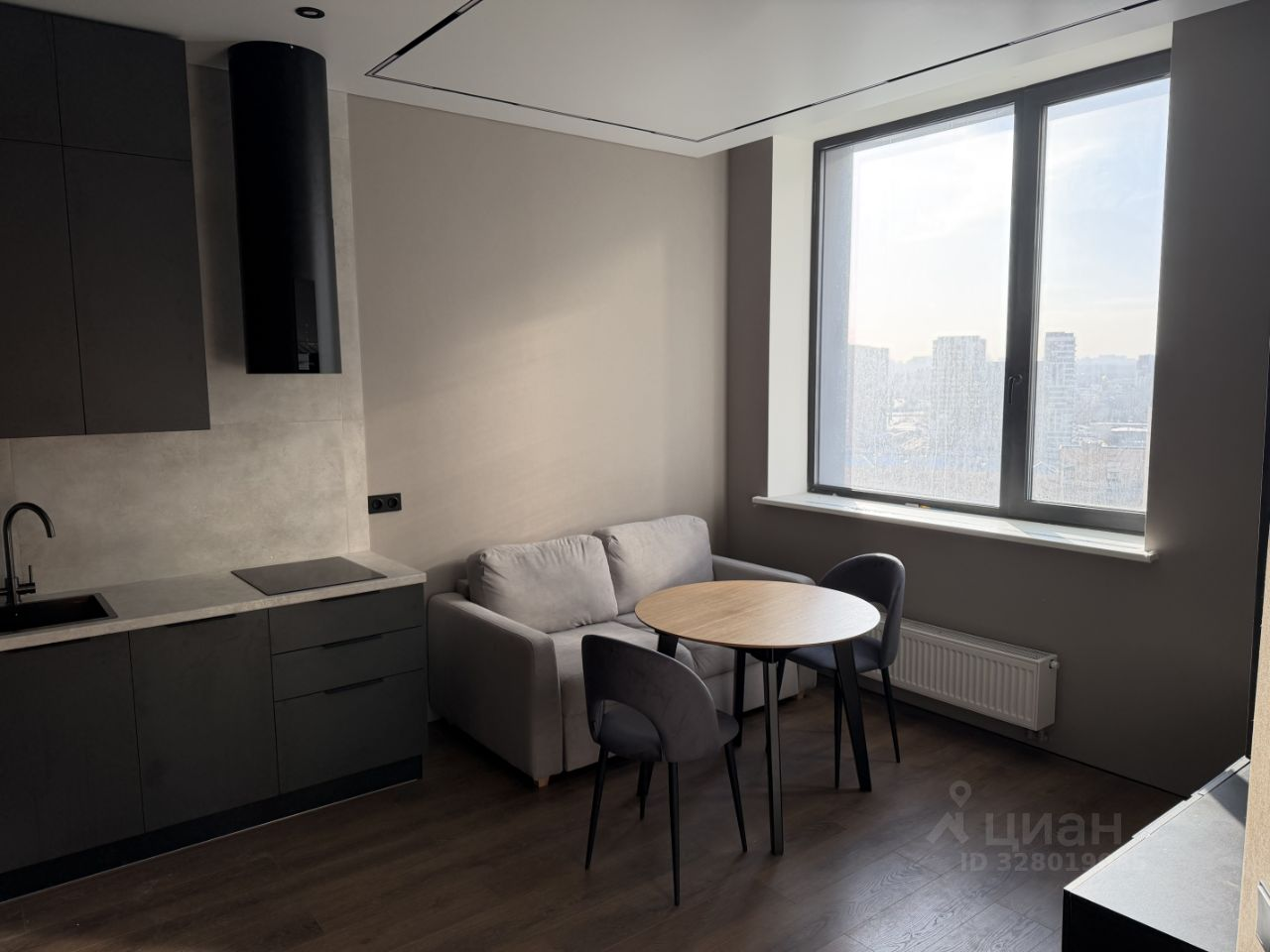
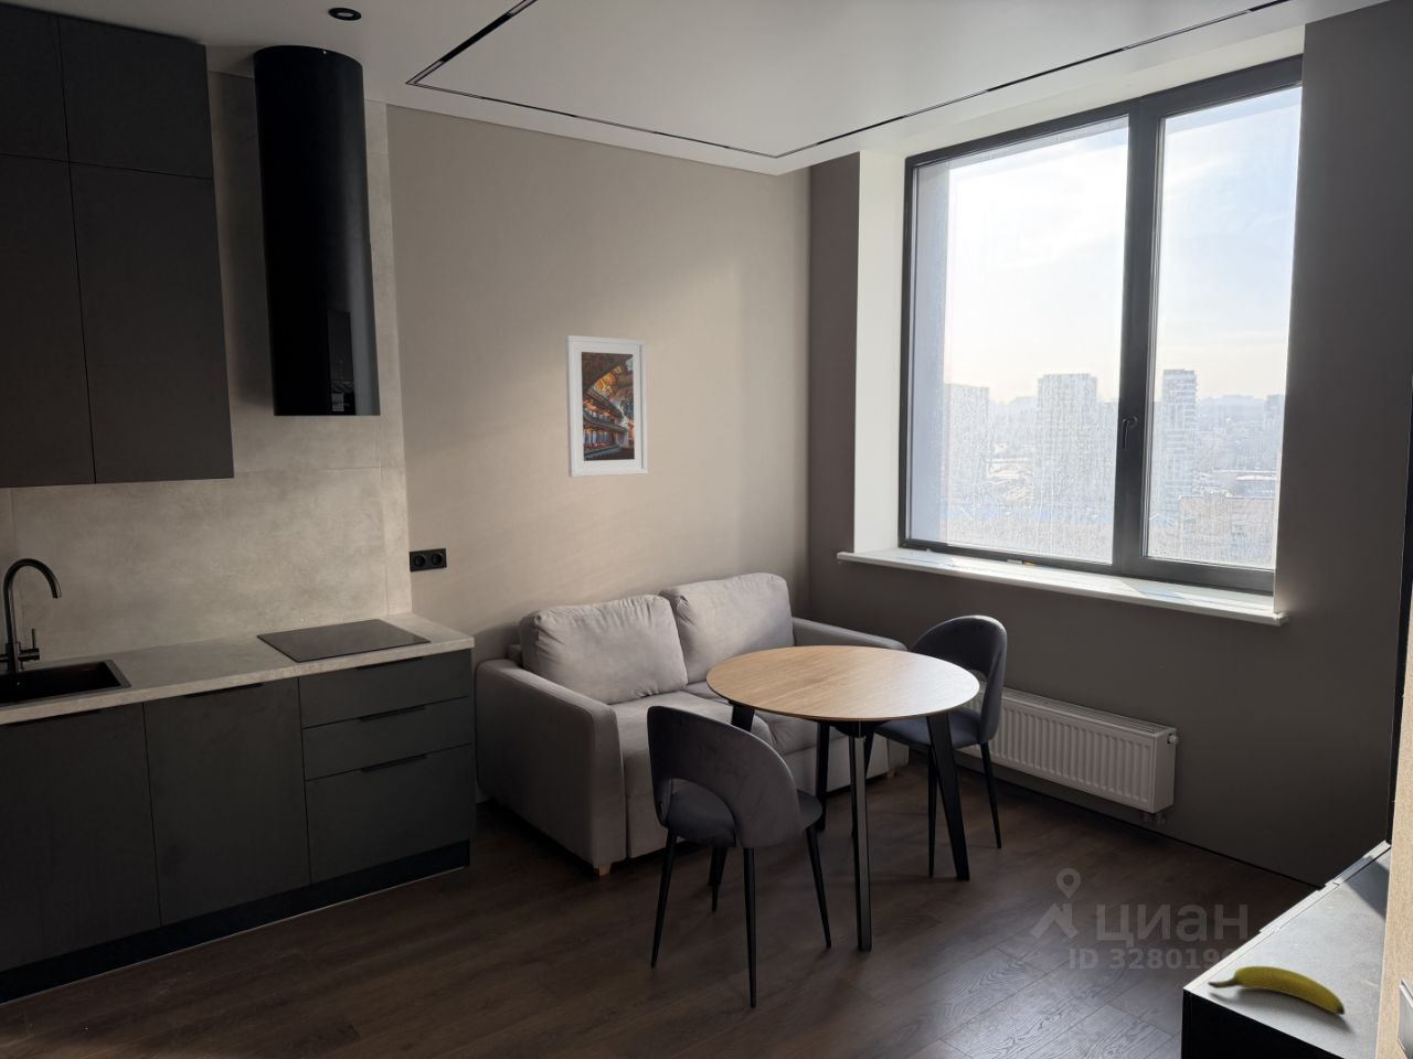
+ banana (1276, 984)
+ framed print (607, 406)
